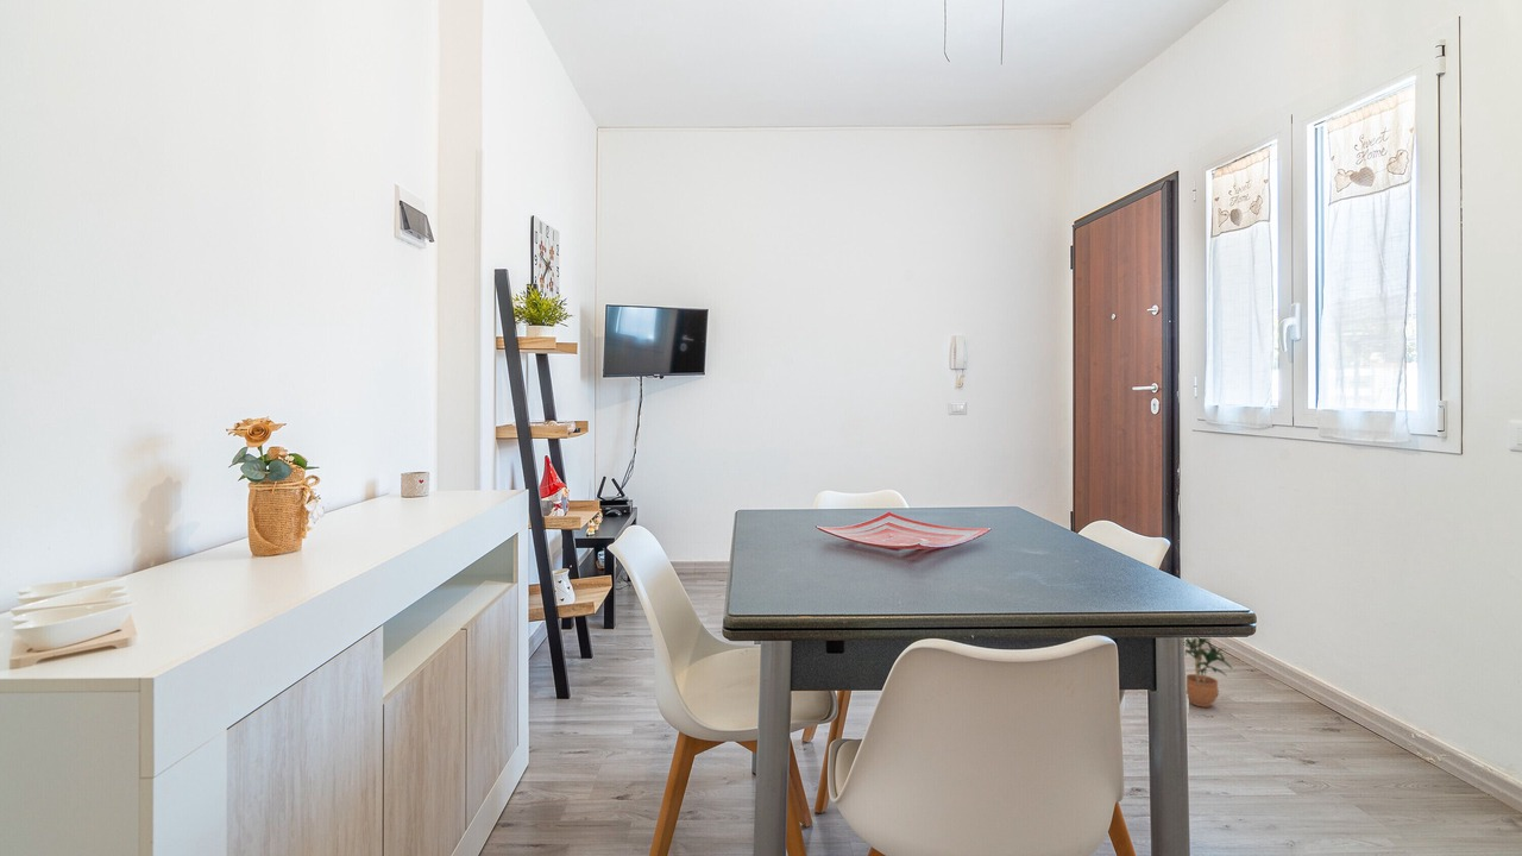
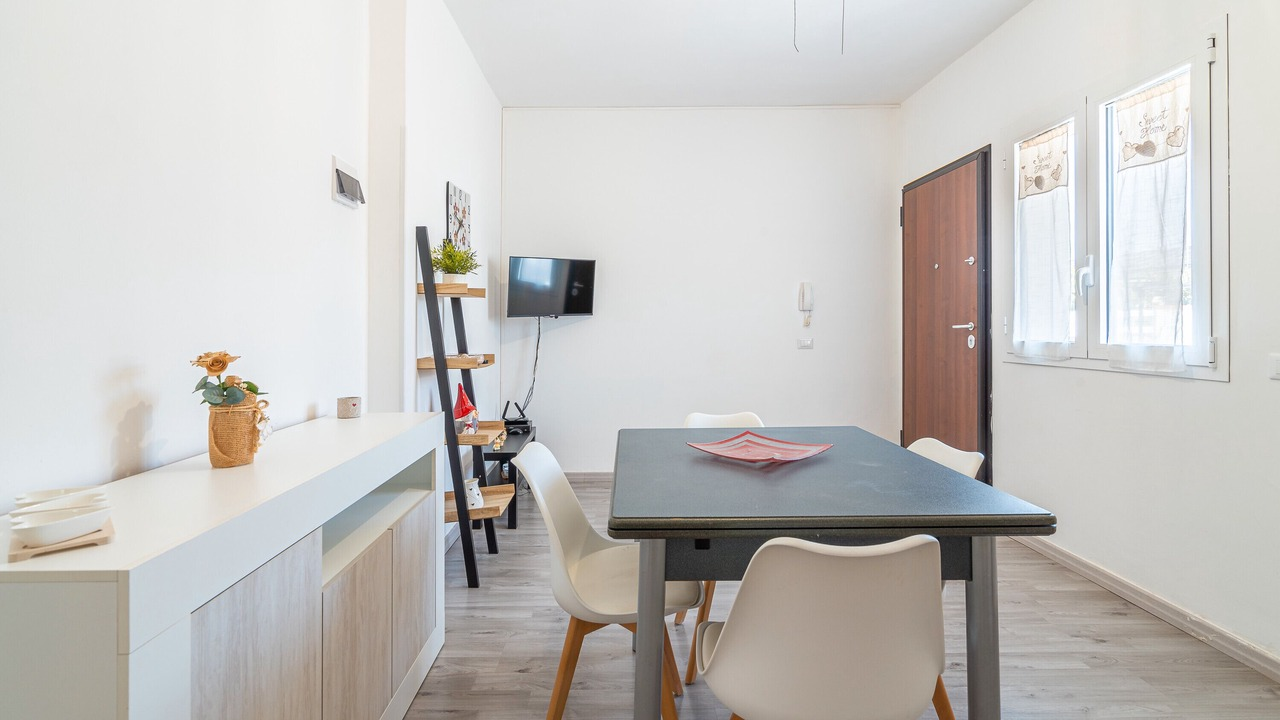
- potted plant (1201, 652)
